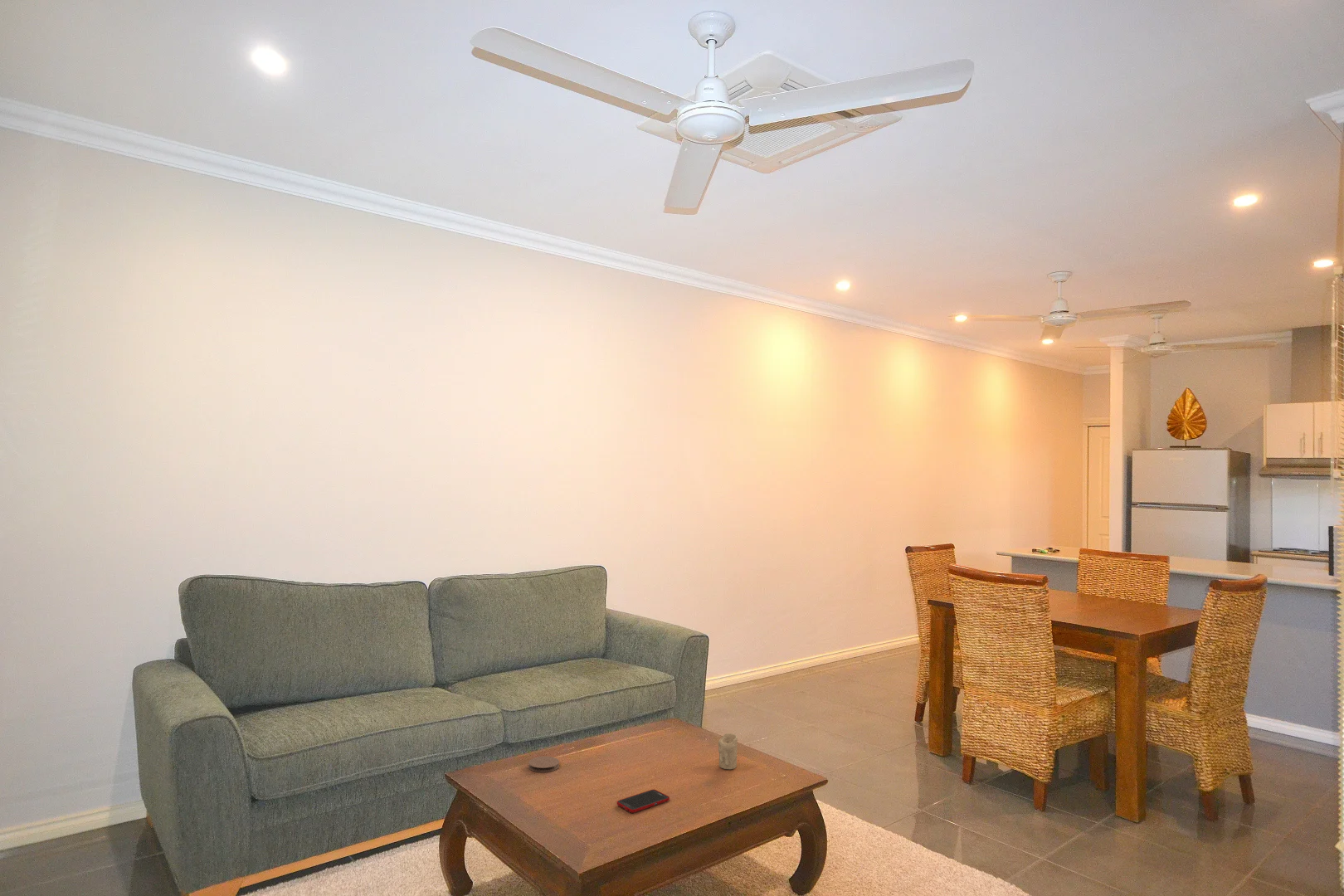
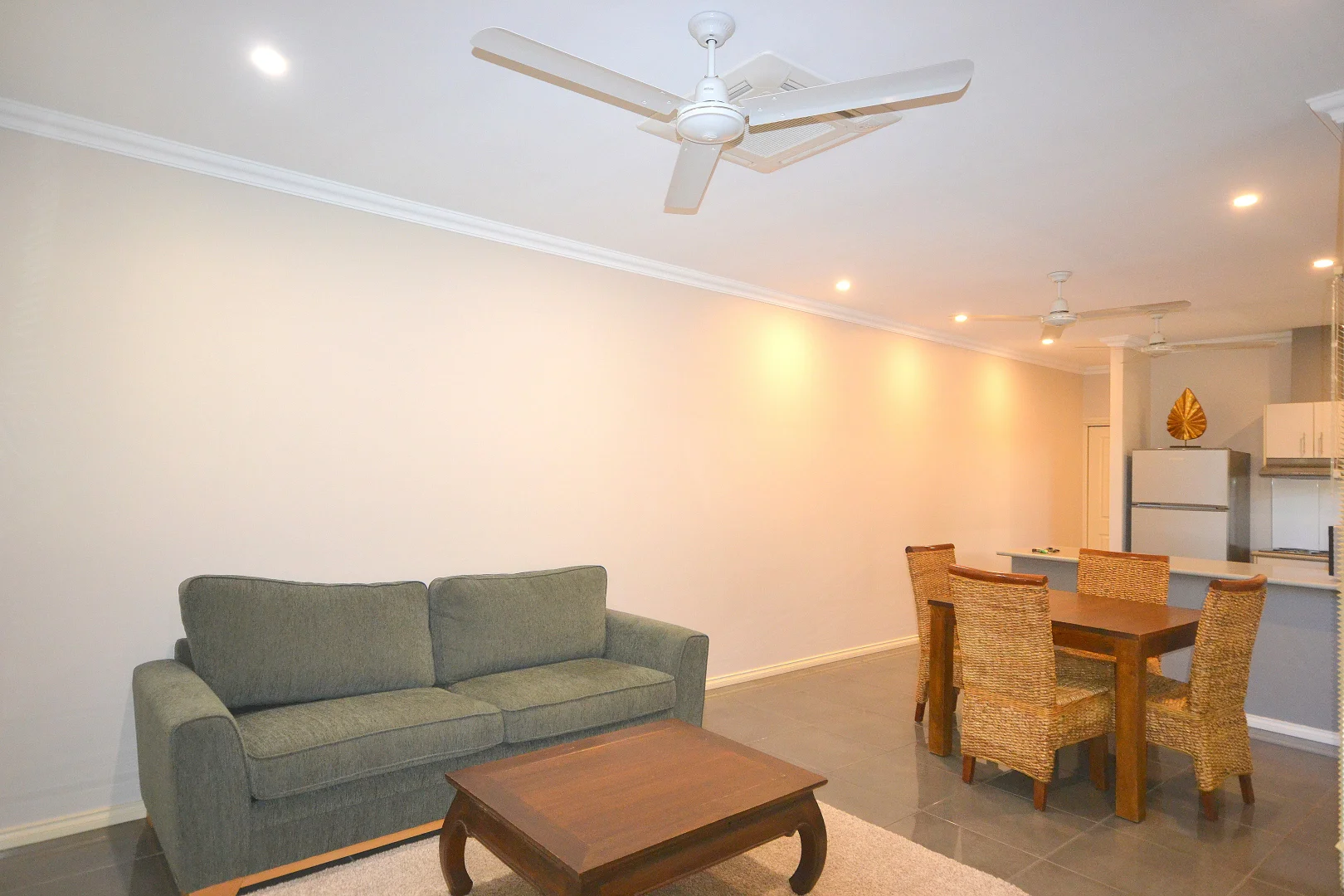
- candle (728, 751)
- coaster (543, 763)
- cell phone (643, 801)
